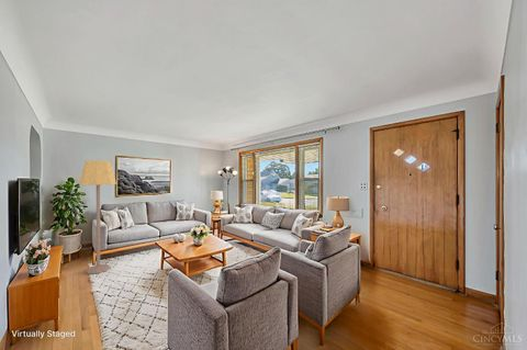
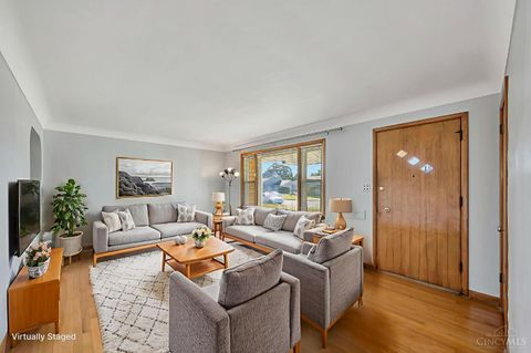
- lamp (98, 215)
